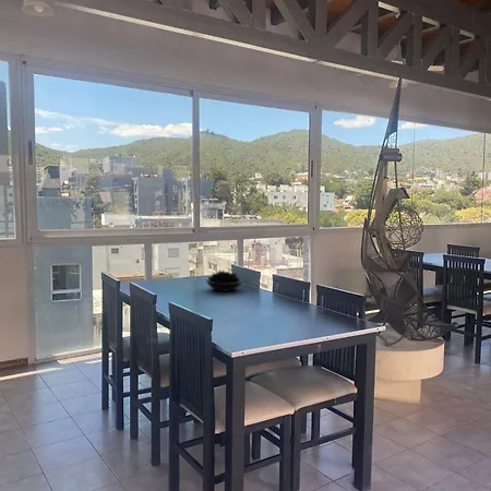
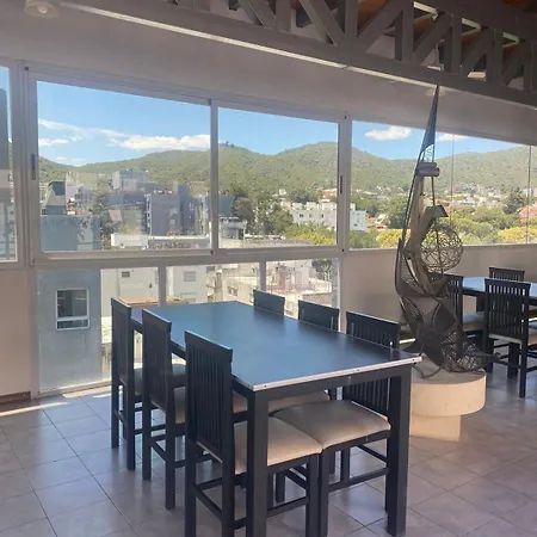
- succulent plant (224, 279)
